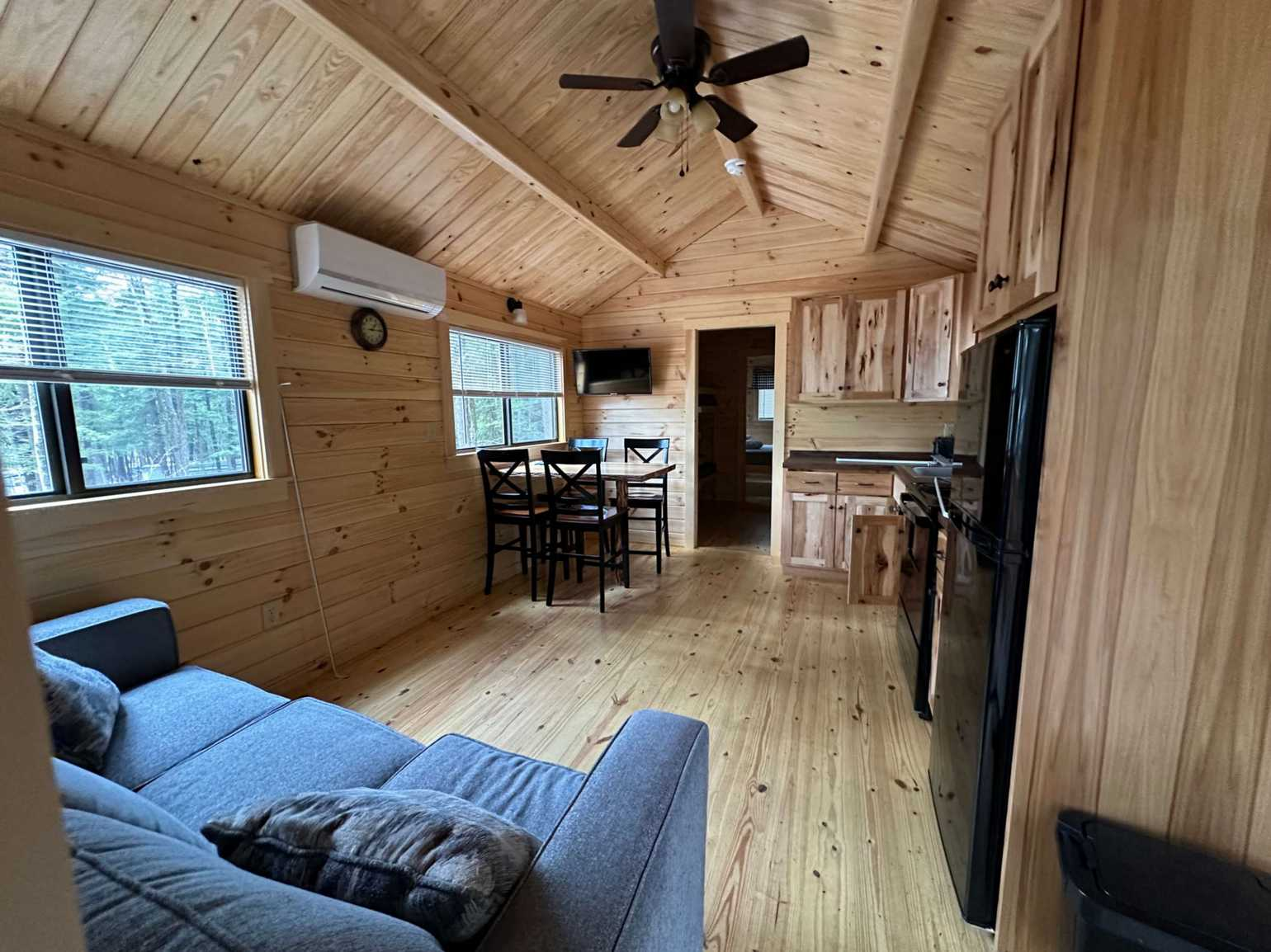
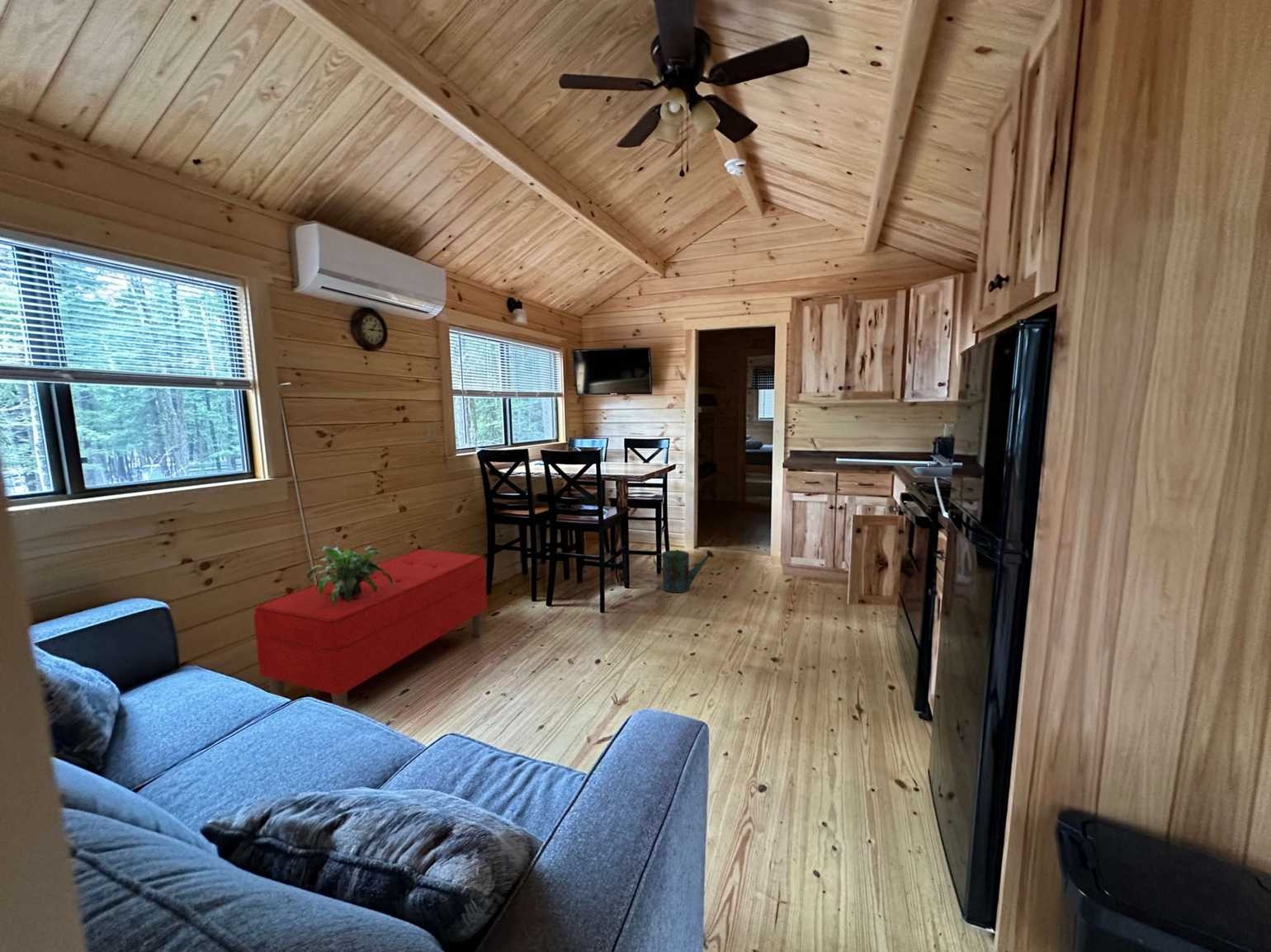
+ potted plant (343, 569)
+ watering can (683, 568)
+ bench (389, 621)
